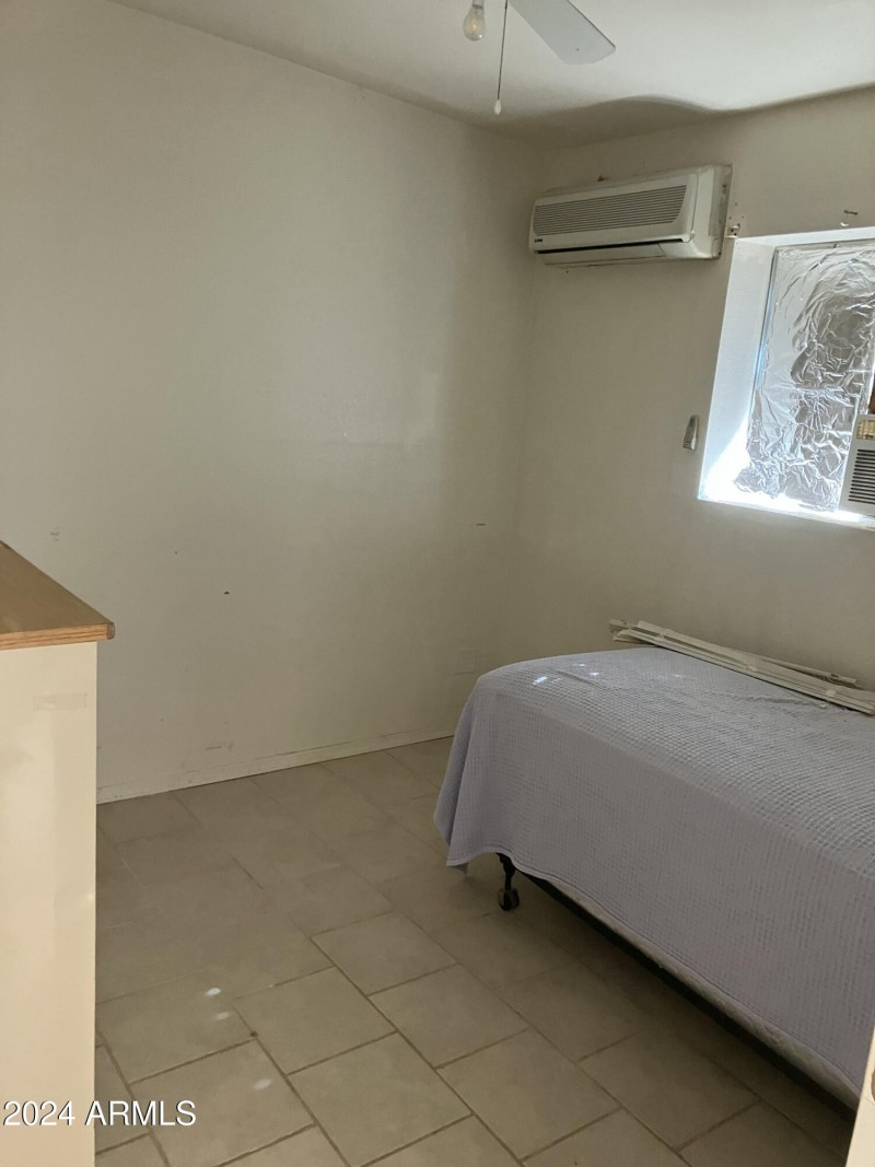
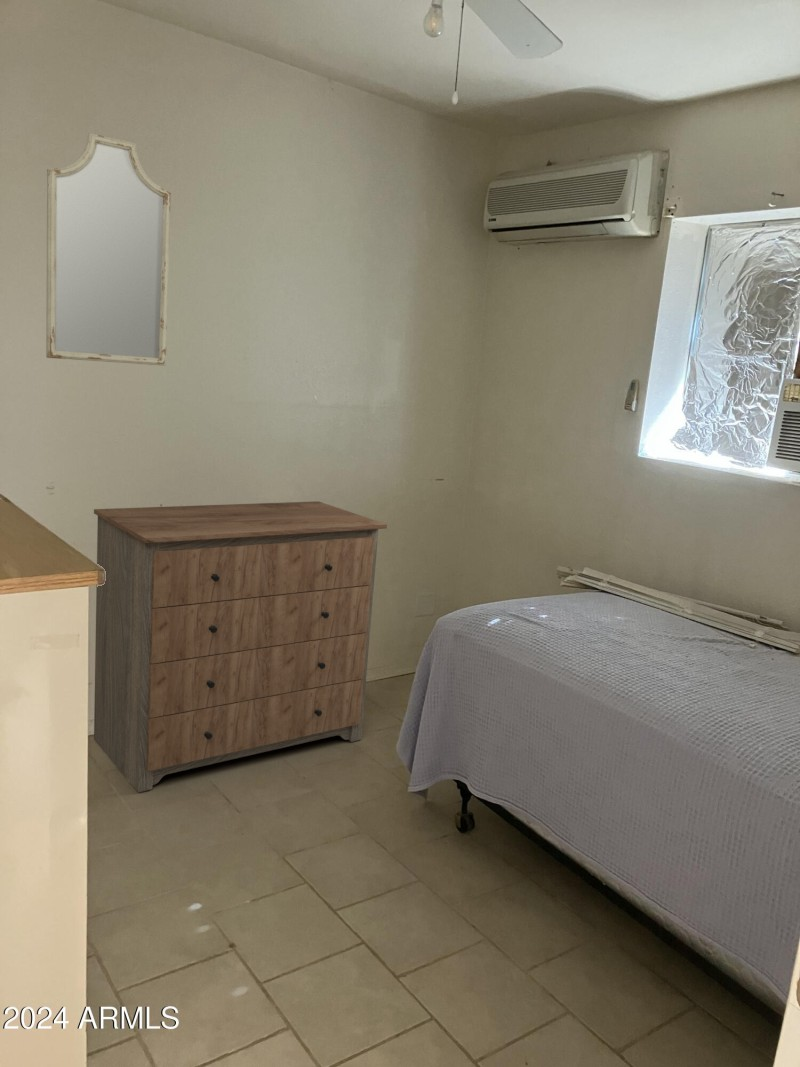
+ home mirror (110, 252)
+ dresser (239, 632)
